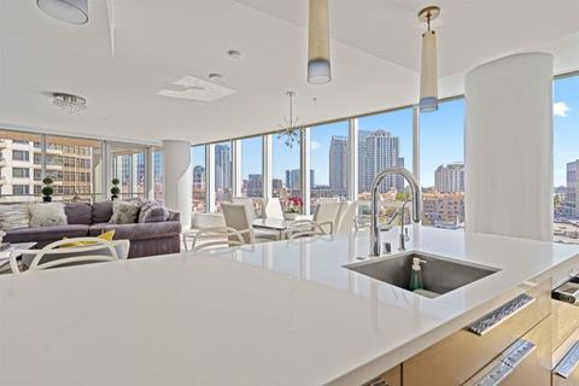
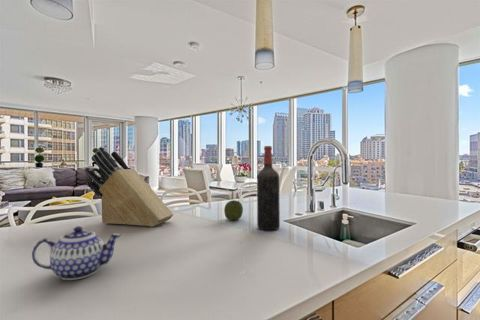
+ apple (233, 209)
+ teapot (78, 250)
+ wine bottle (268, 187)
+ knife block (128, 184)
